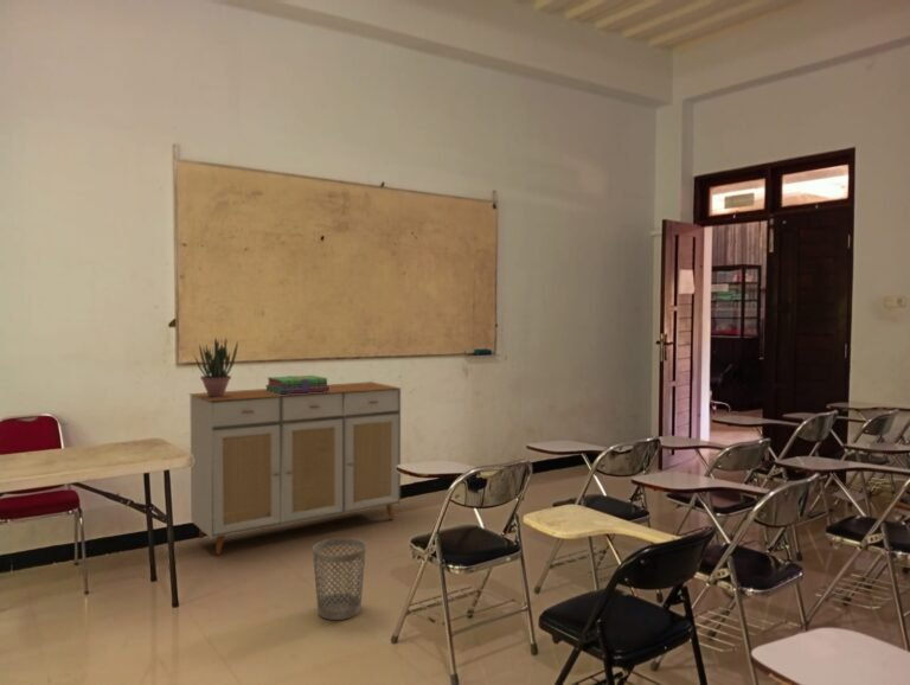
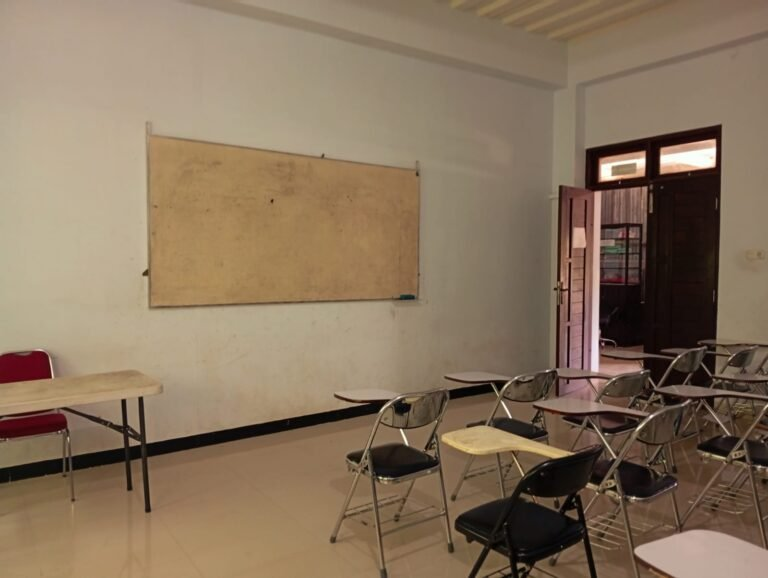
- stack of books (296, 384)
- potted plant (217, 365)
- wastebasket (339, 578)
- sideboard (300, 459)
